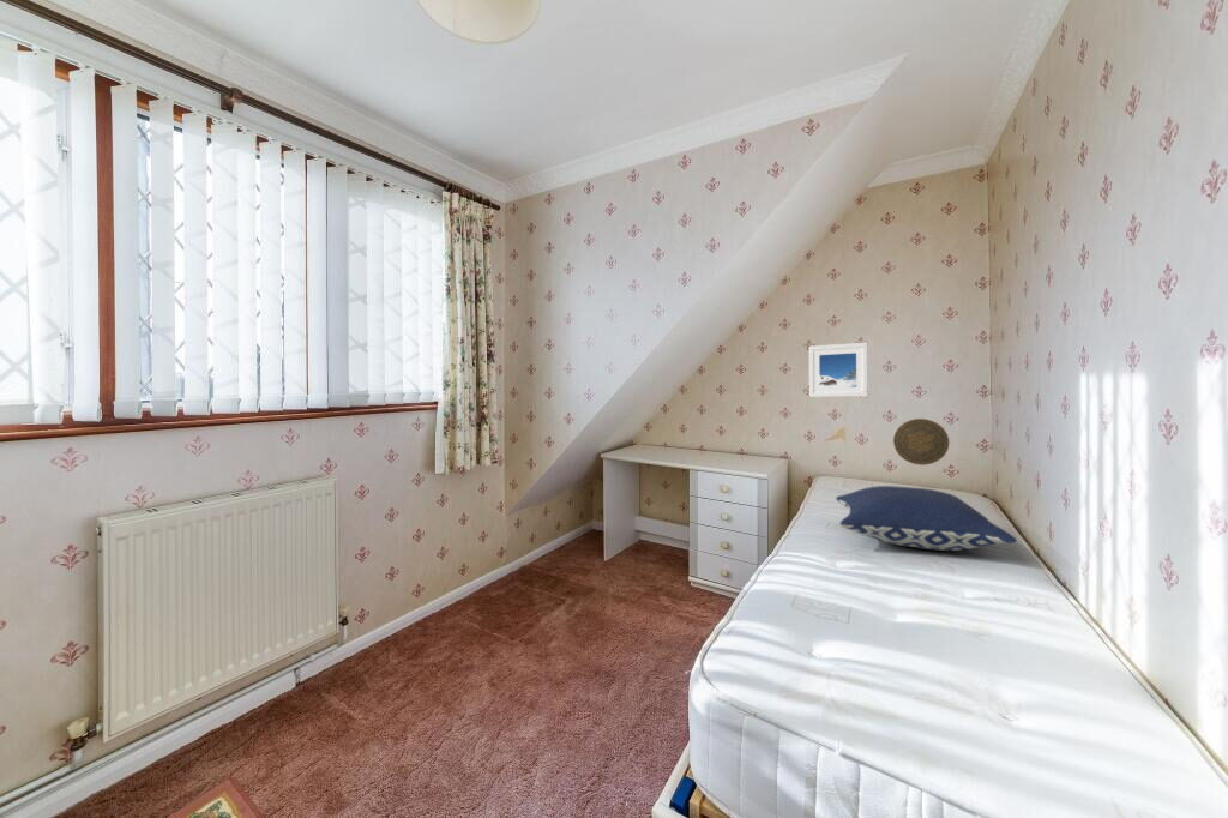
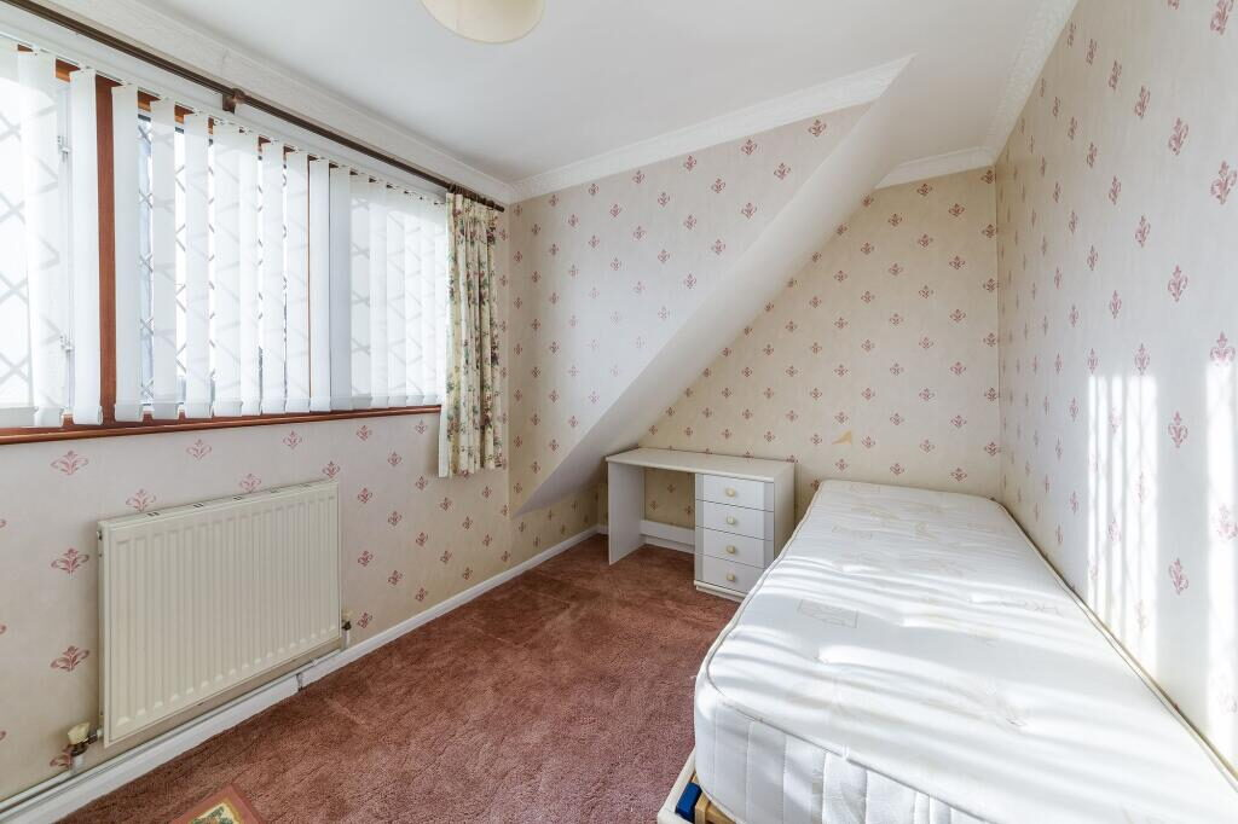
- pillow (909, 515)
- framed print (837, 371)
- decorative plate (920, 441)
